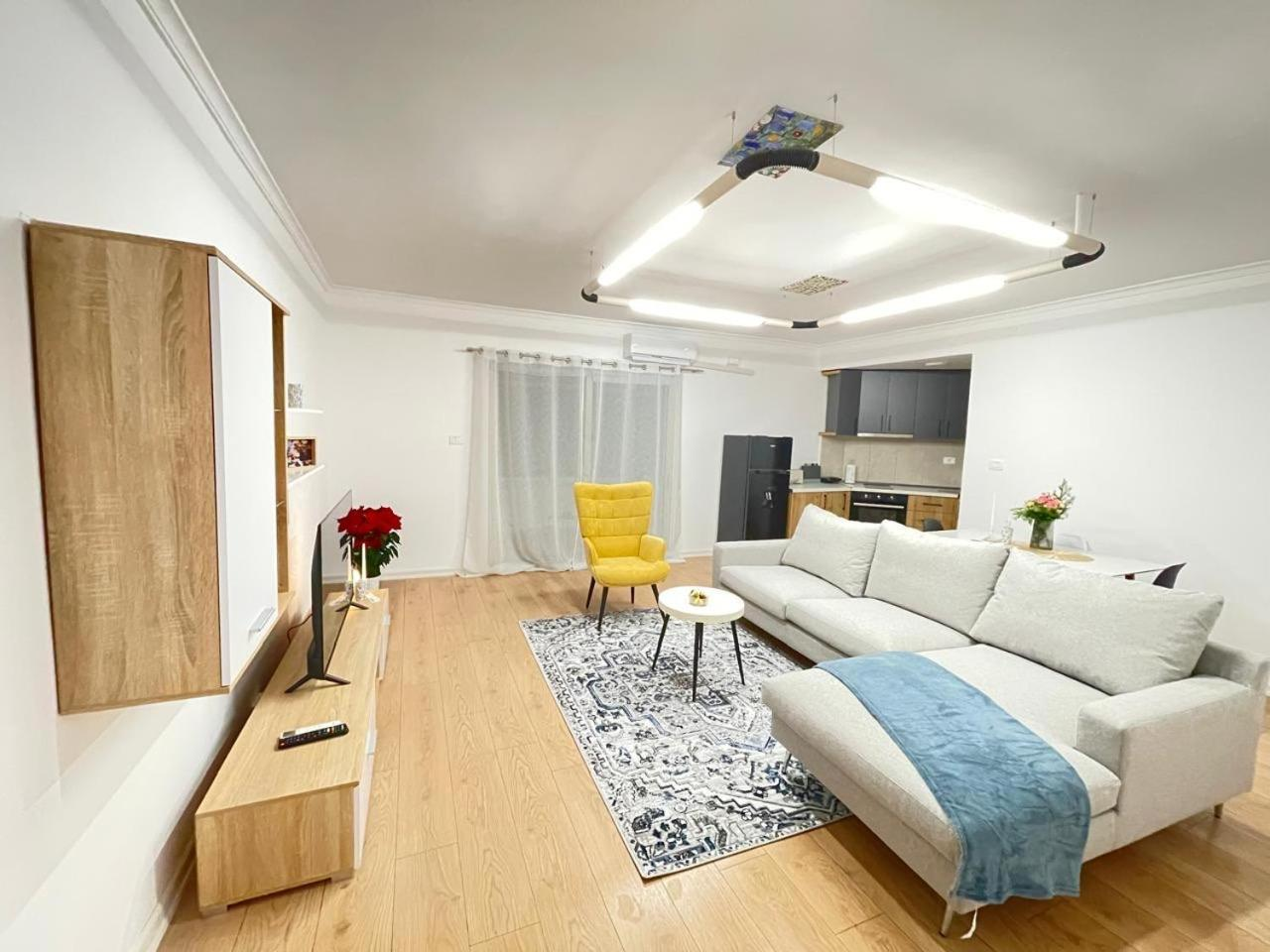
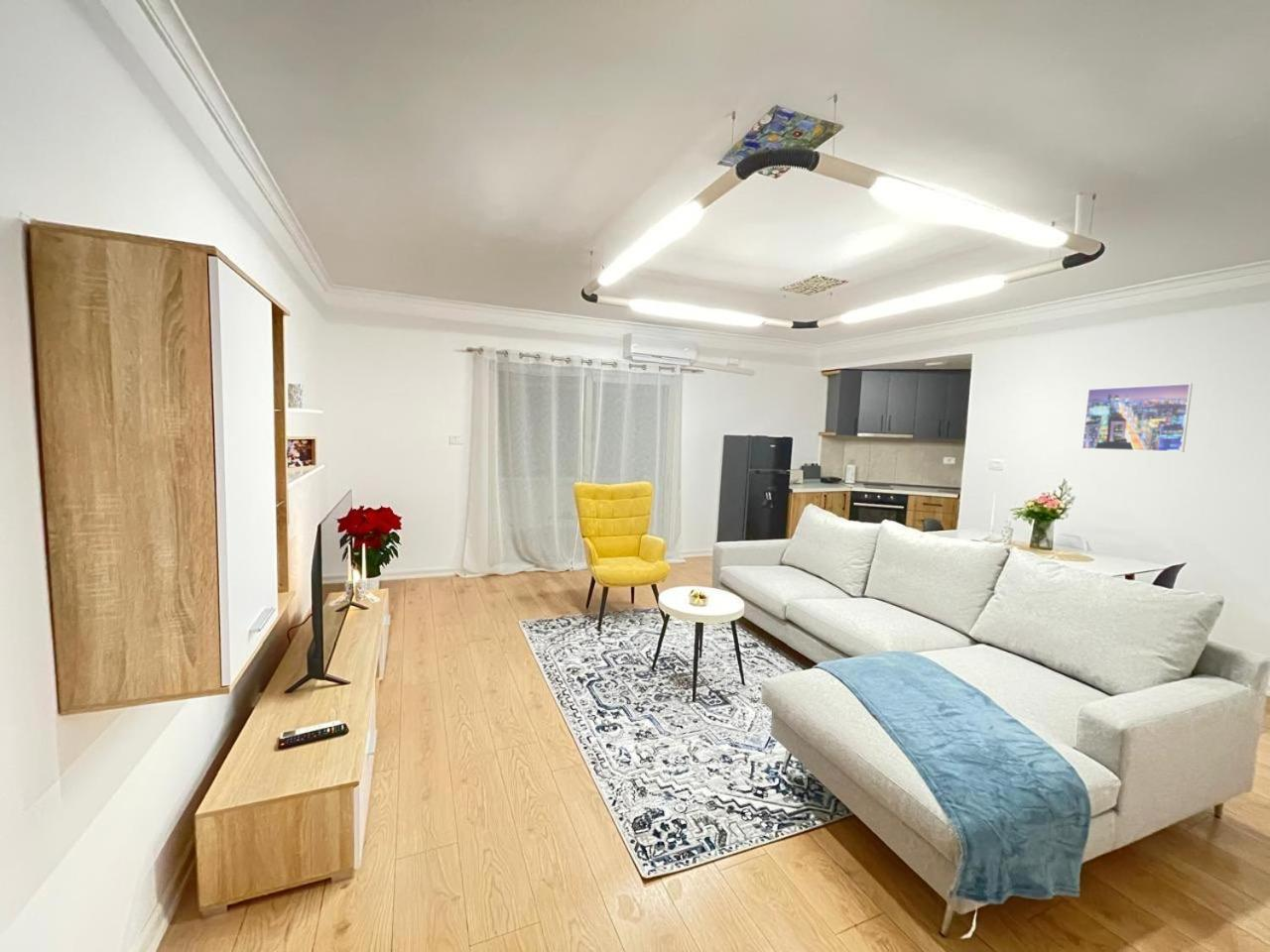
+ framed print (1133, 418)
